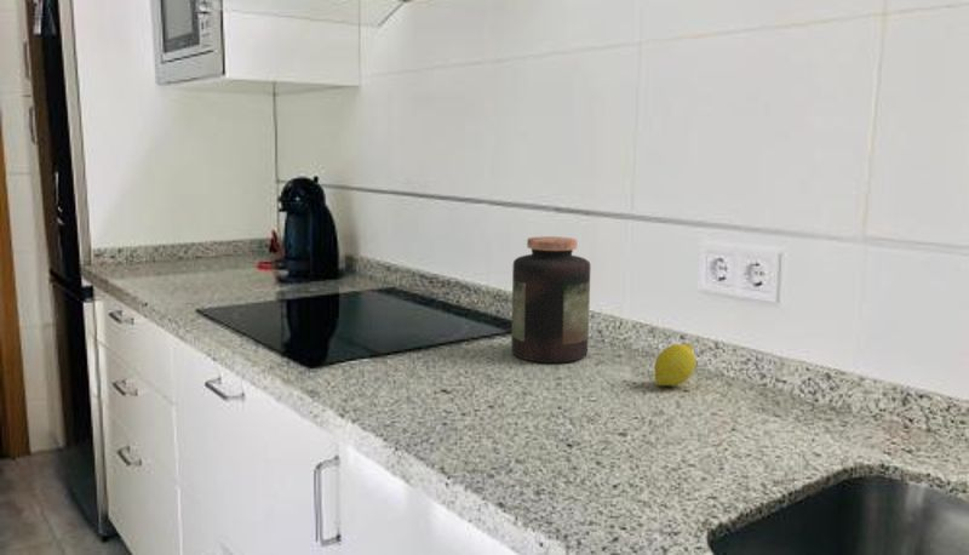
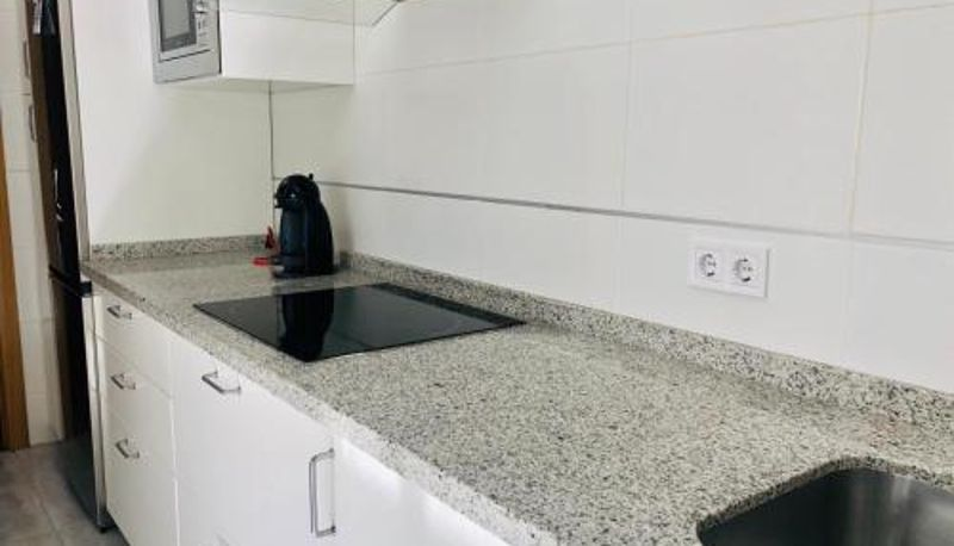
- fruit (675, 365)
- jar (550, 296)
